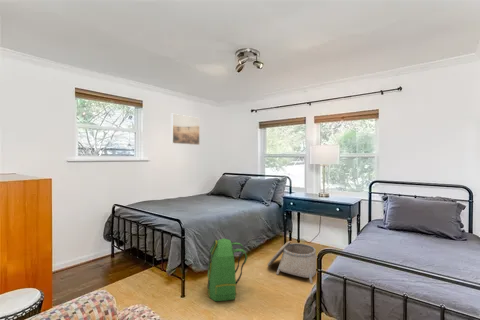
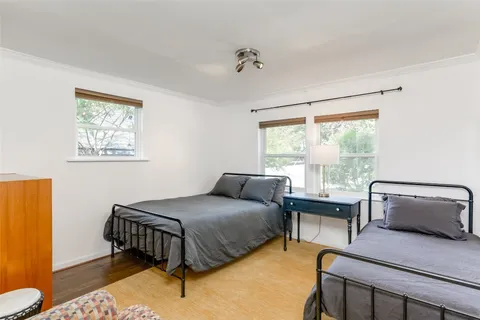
- basket (292, 256)
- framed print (186, 130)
- backpack (226, 265)
